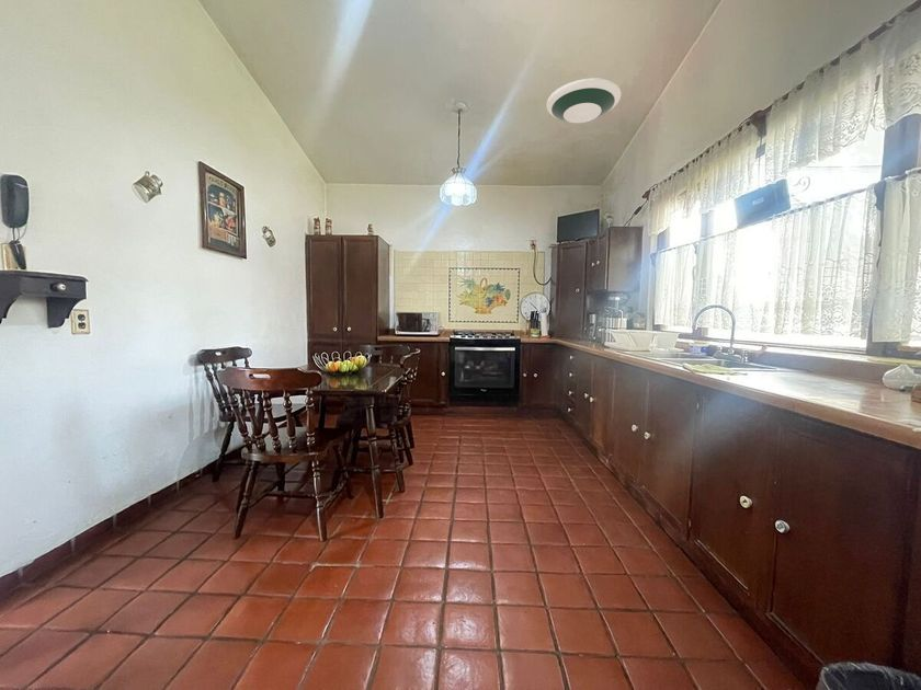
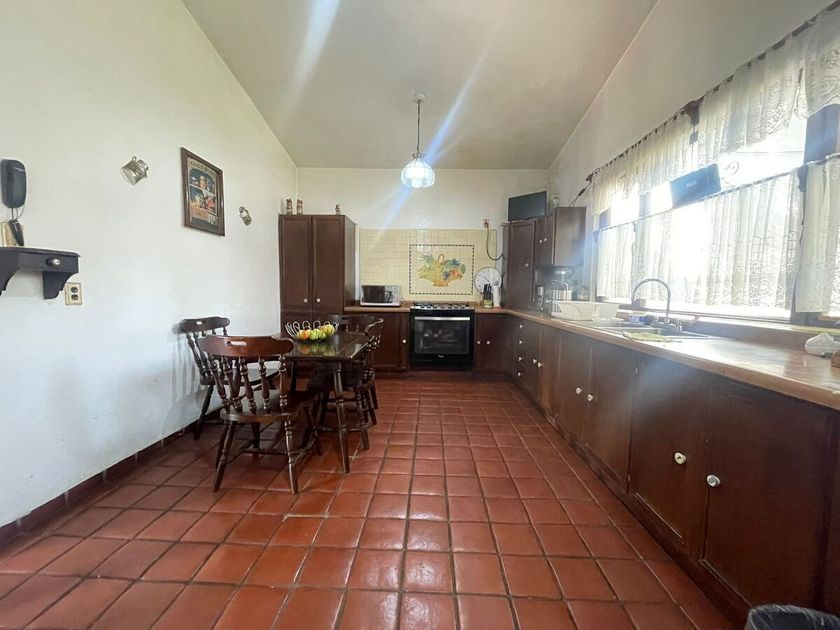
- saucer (582, 110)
